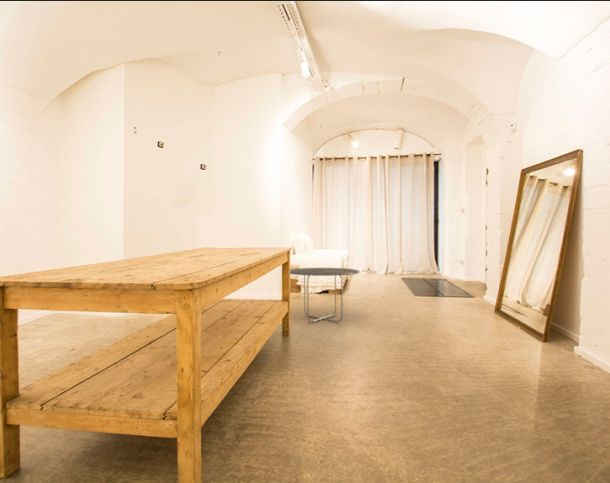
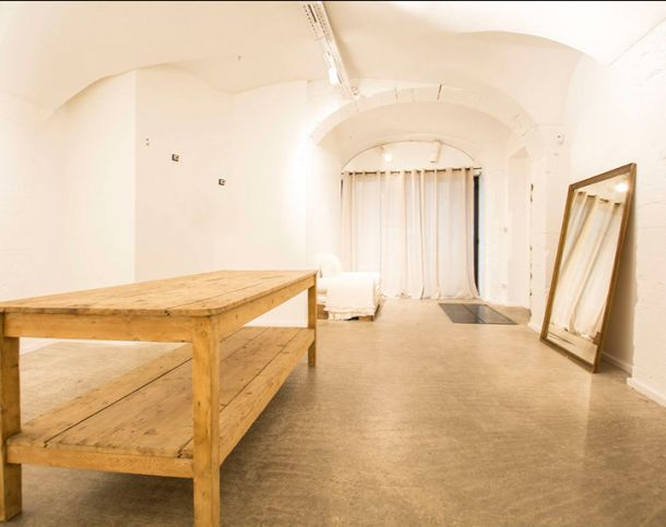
- side table (335, 294)
